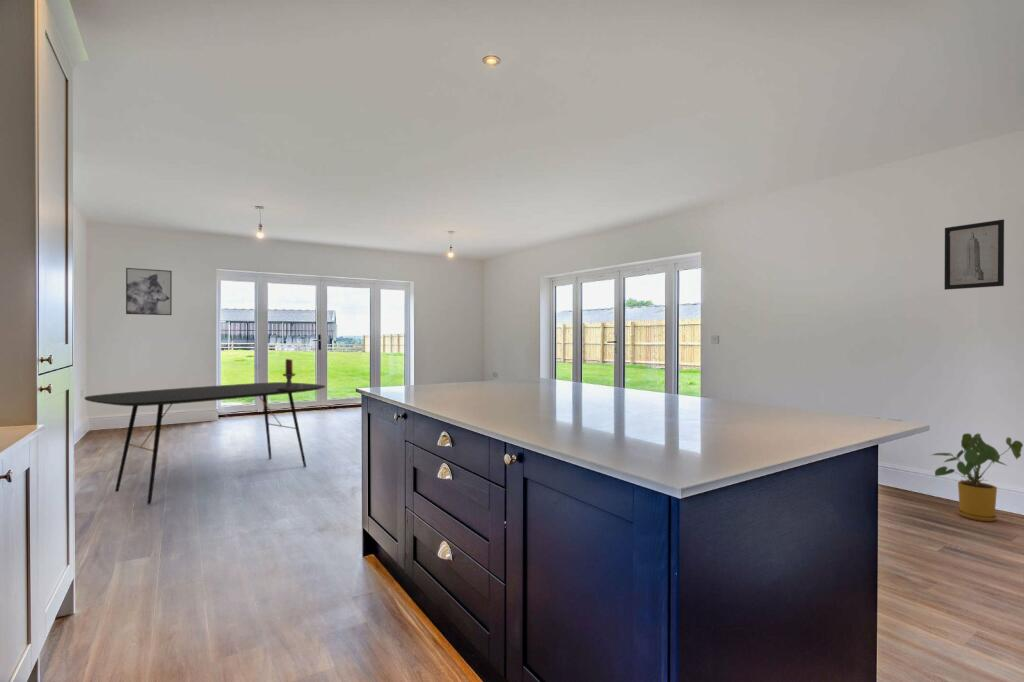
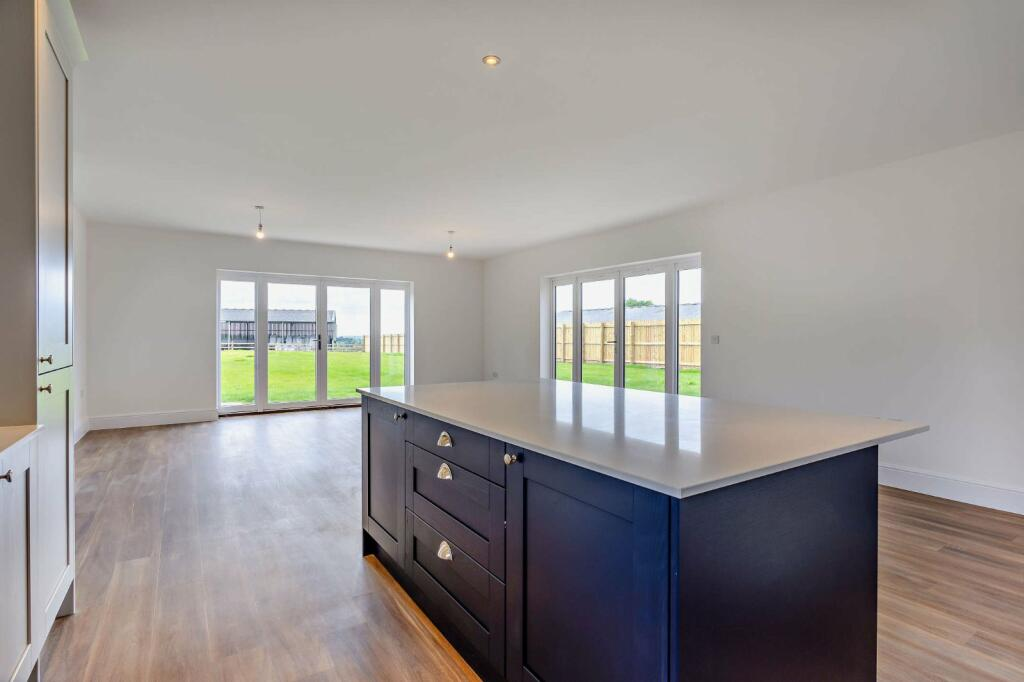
- house plant (974, 476)
- wall art (973, 255)
- candle holder (291, 375)
- wall art (149, 292)
- dining table (214, 400)
